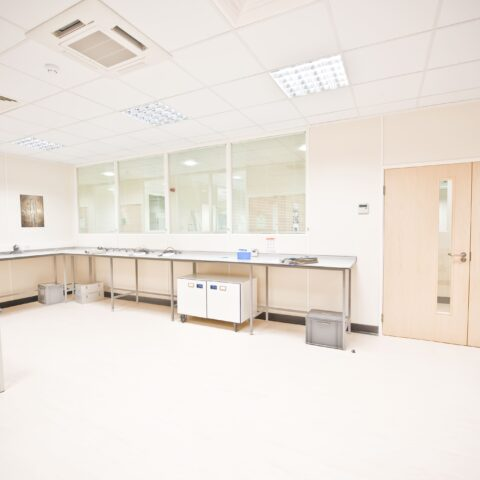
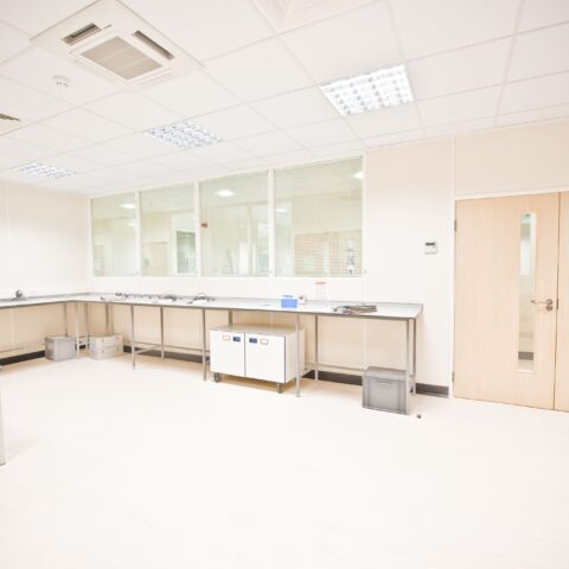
- wall art (32, 211)
